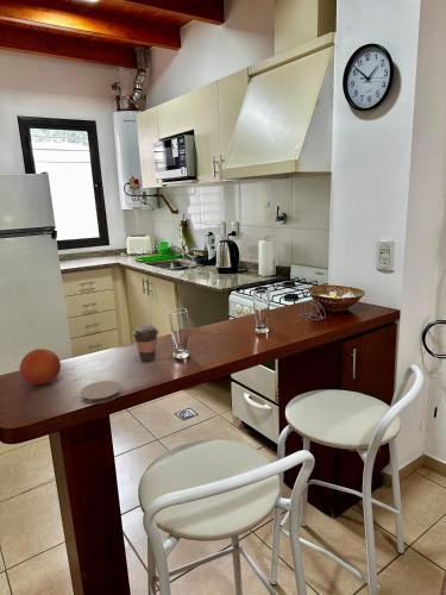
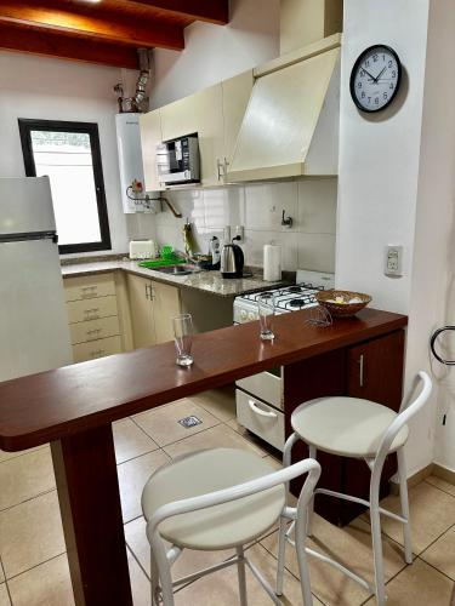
- fruit (40, 365)
- coaster (101, 392)
- coffee cup (146, 344)
